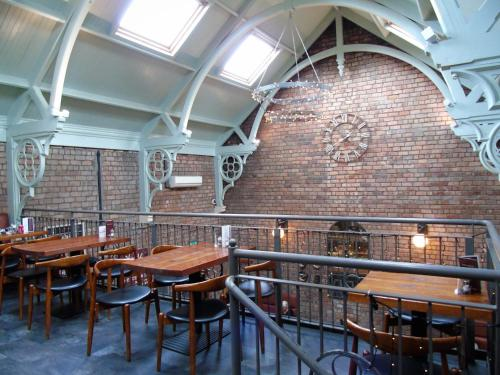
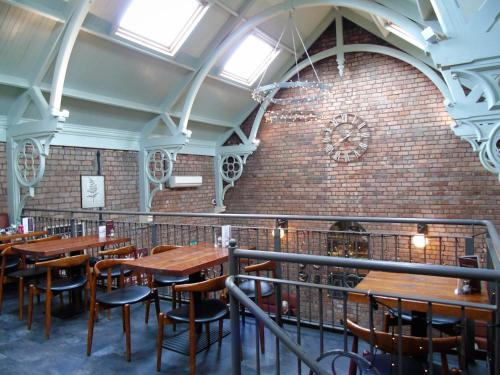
+ wall art (93, 191)
